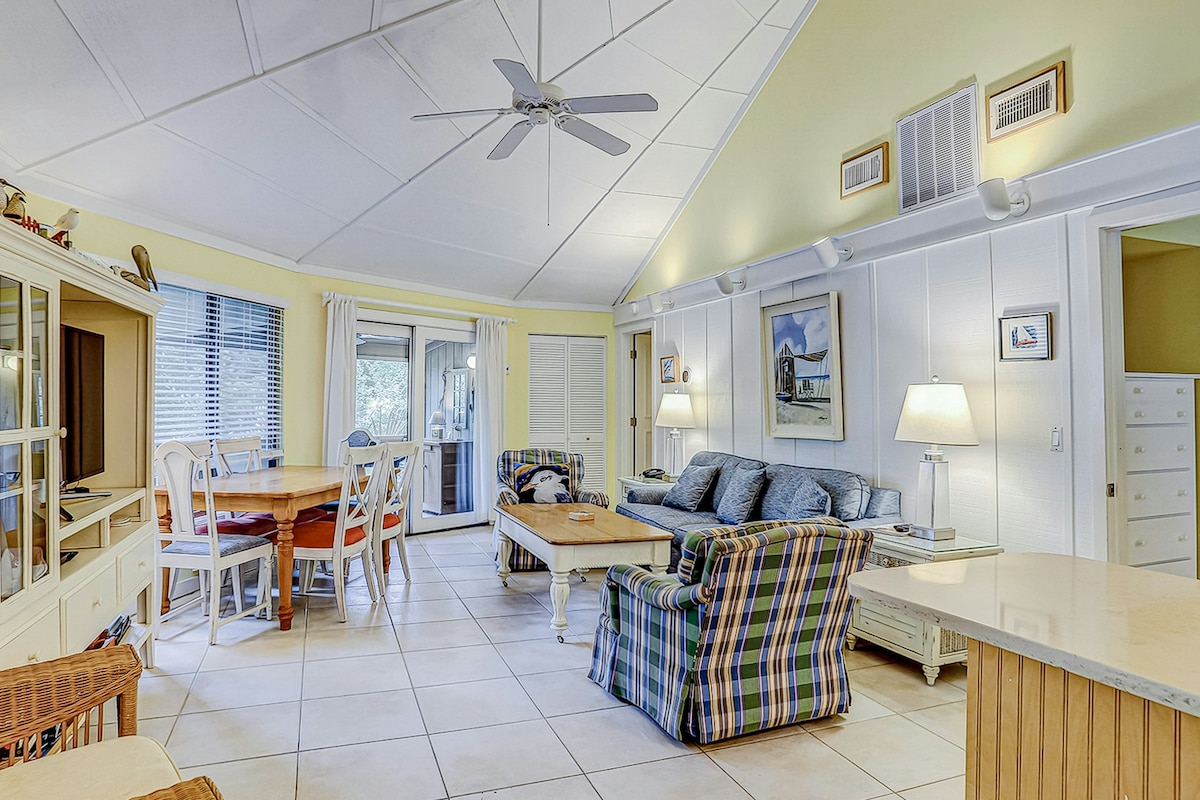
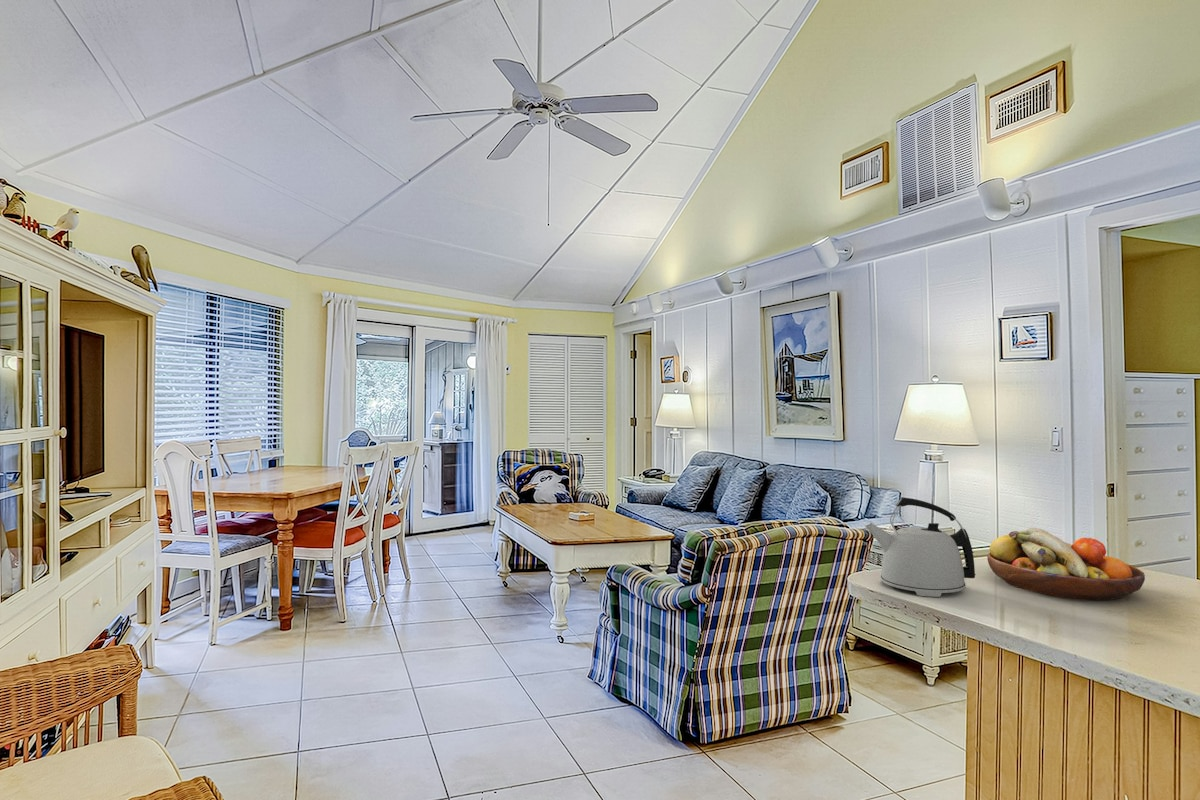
+ kettle (918, 541)
+ fruit bowl (1062, 558)
